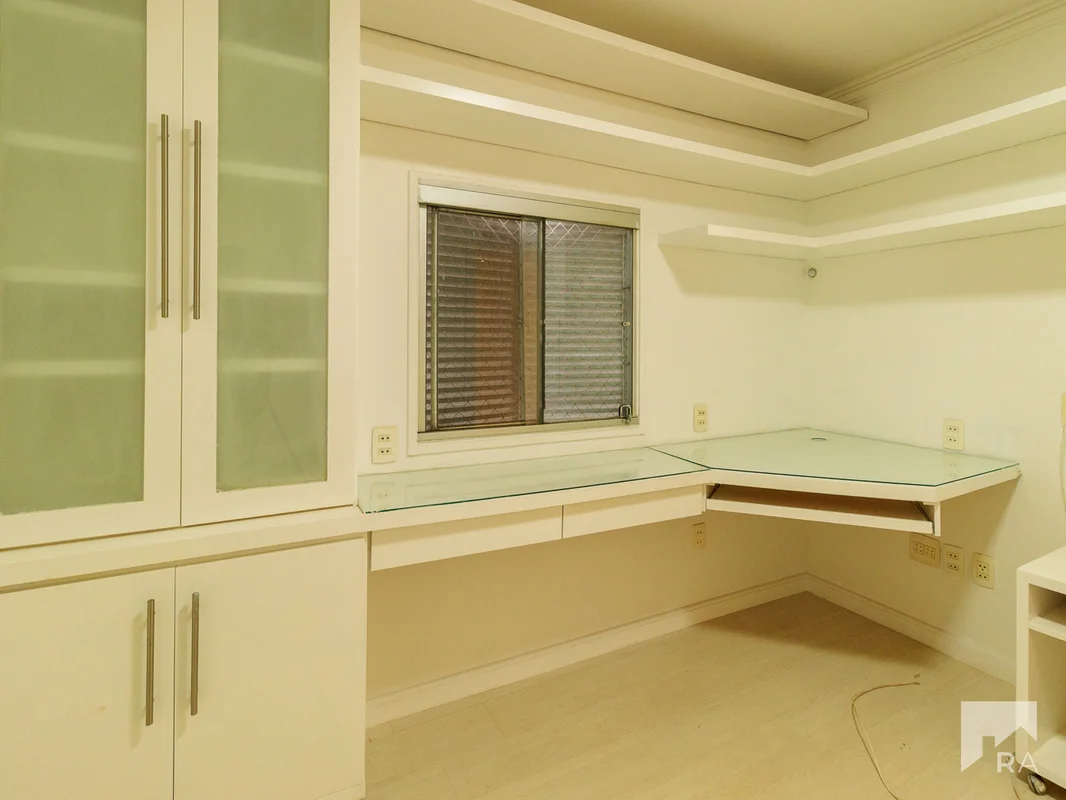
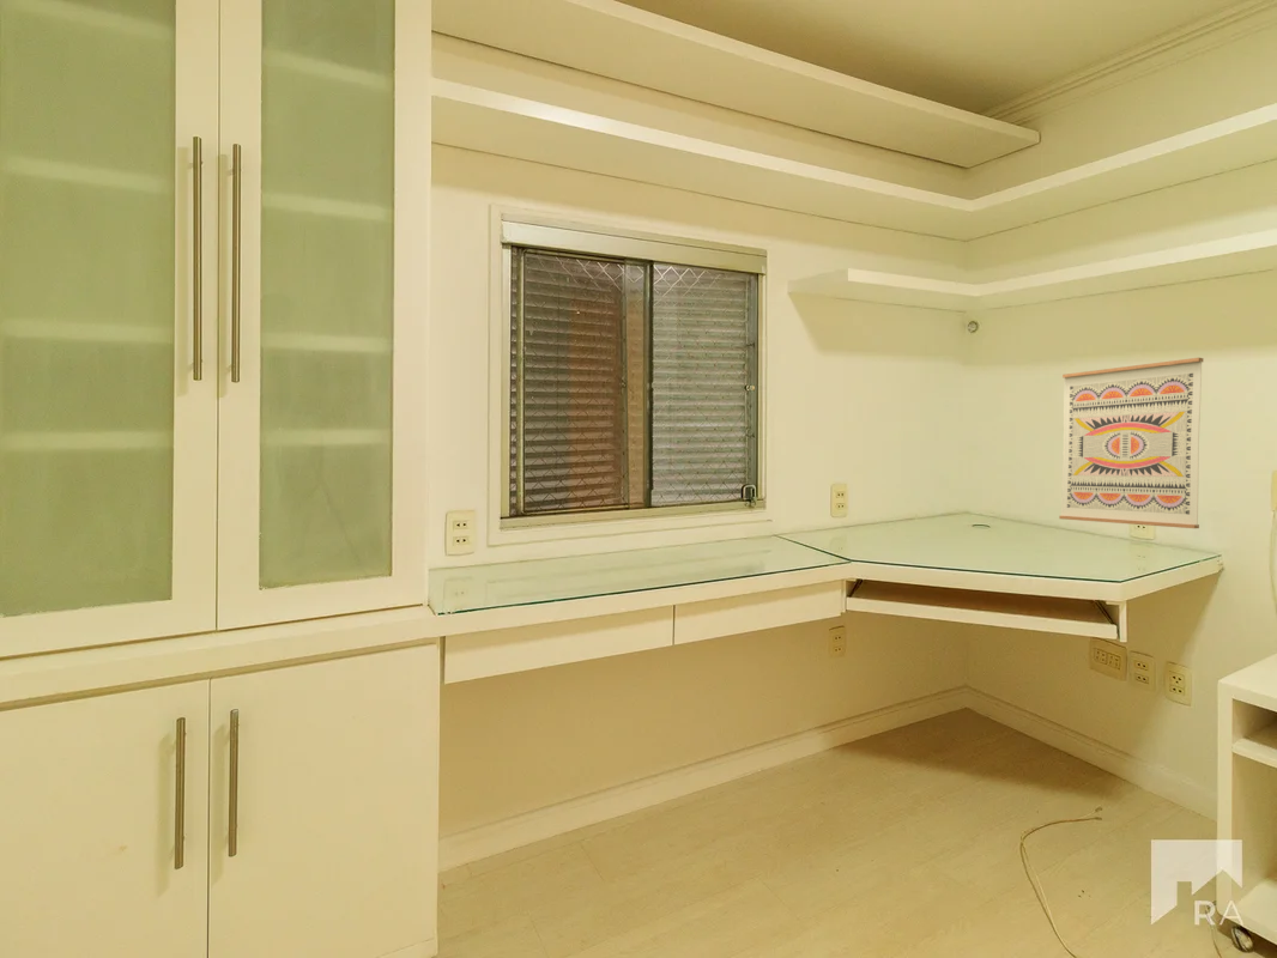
+ wall art (1125, 444)
